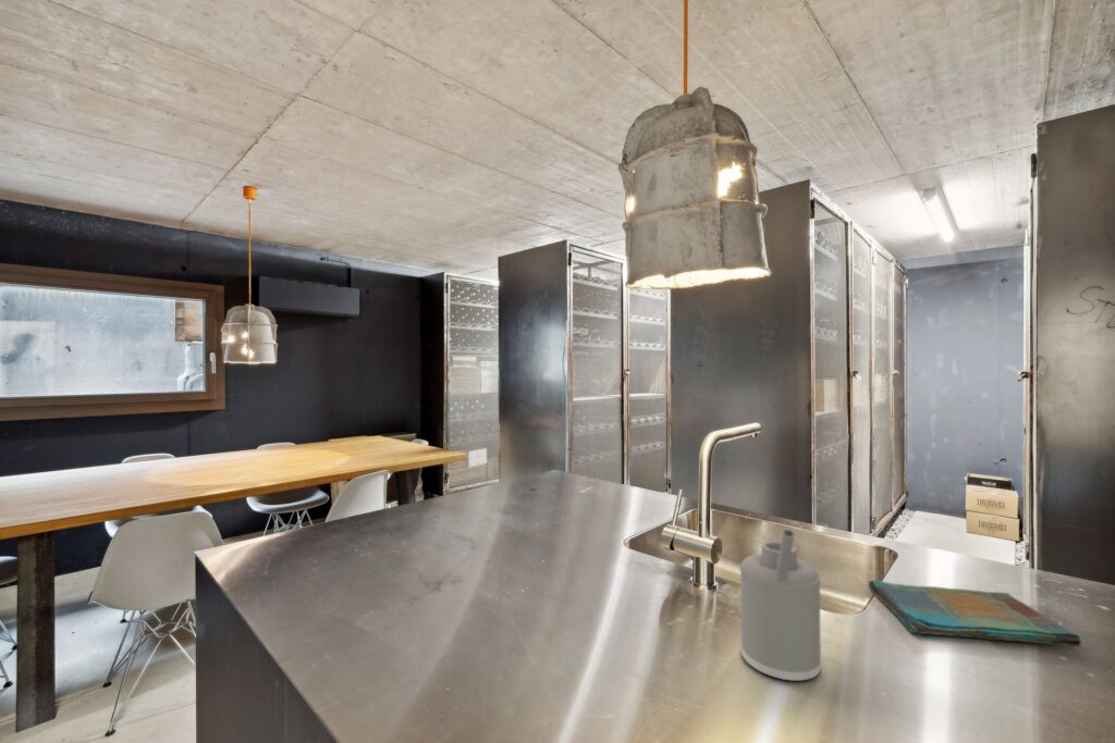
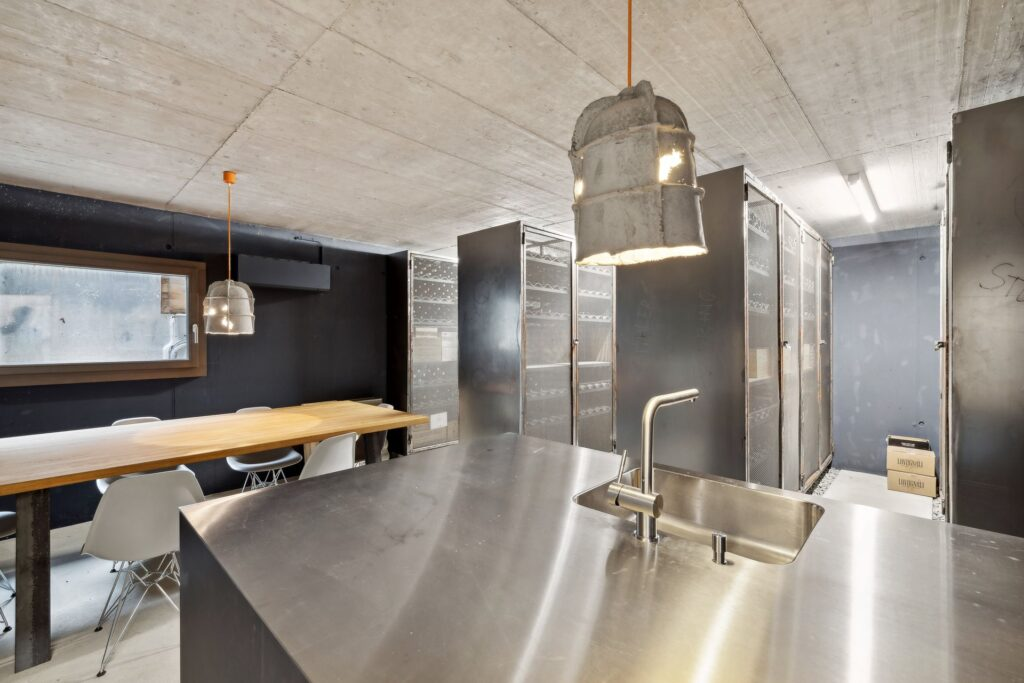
- soap dispenser (782, 592)
- dish towel (961, 608)
